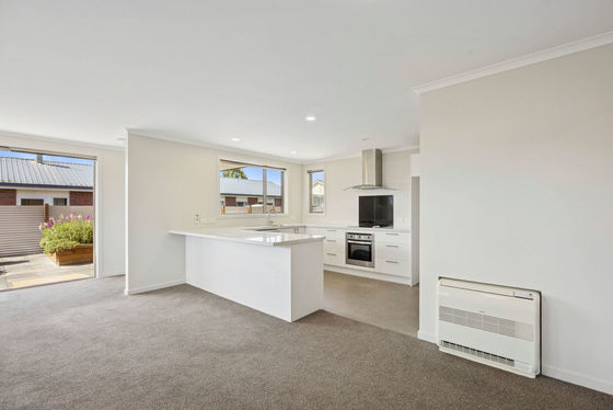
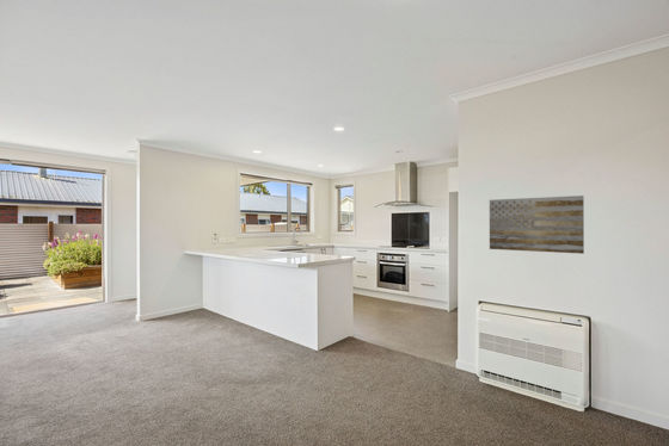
+ wall art (533, 224)
